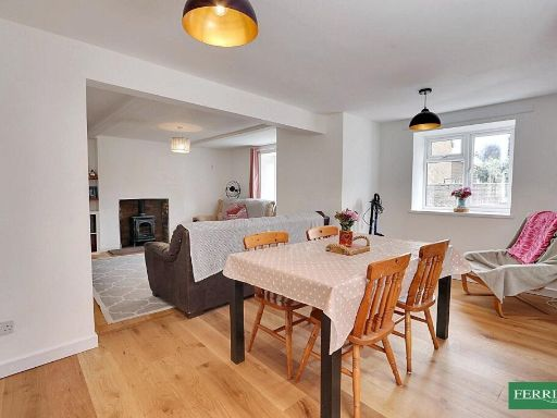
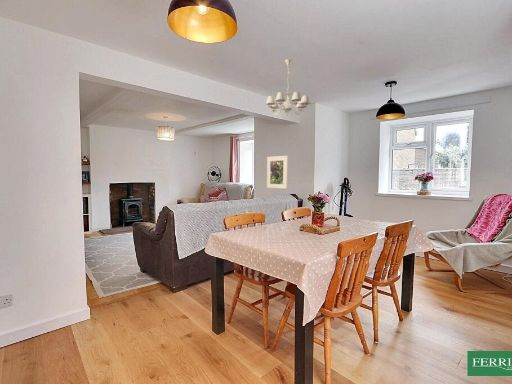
+ chandelier (288, 86)
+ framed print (276, 172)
